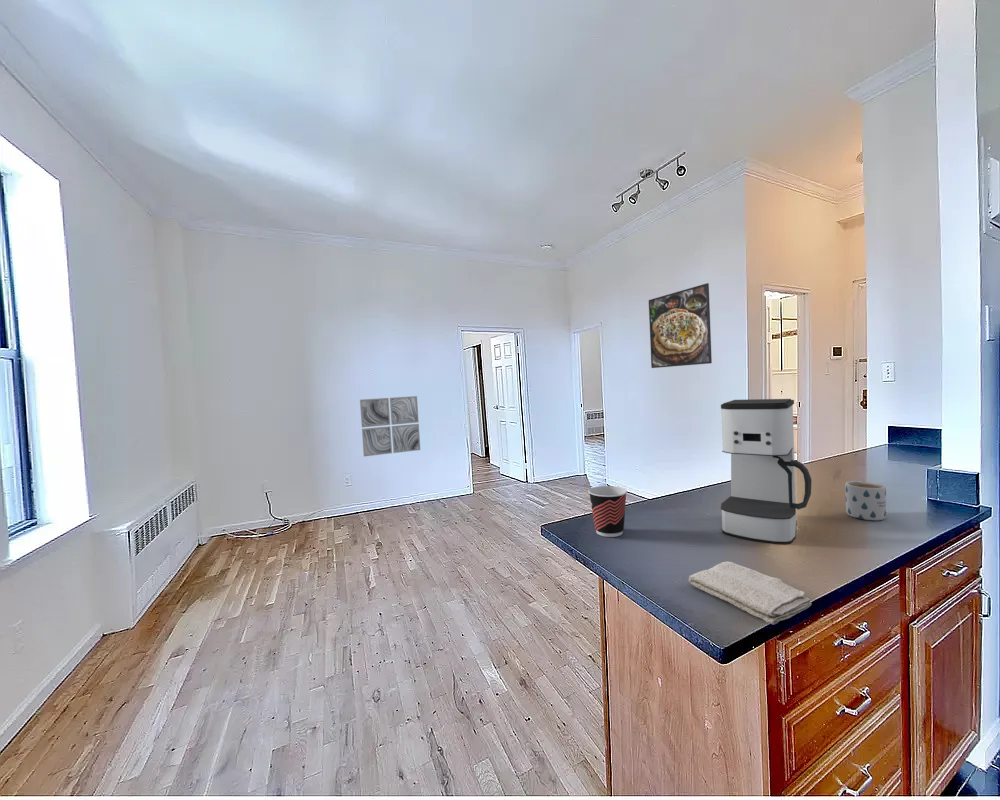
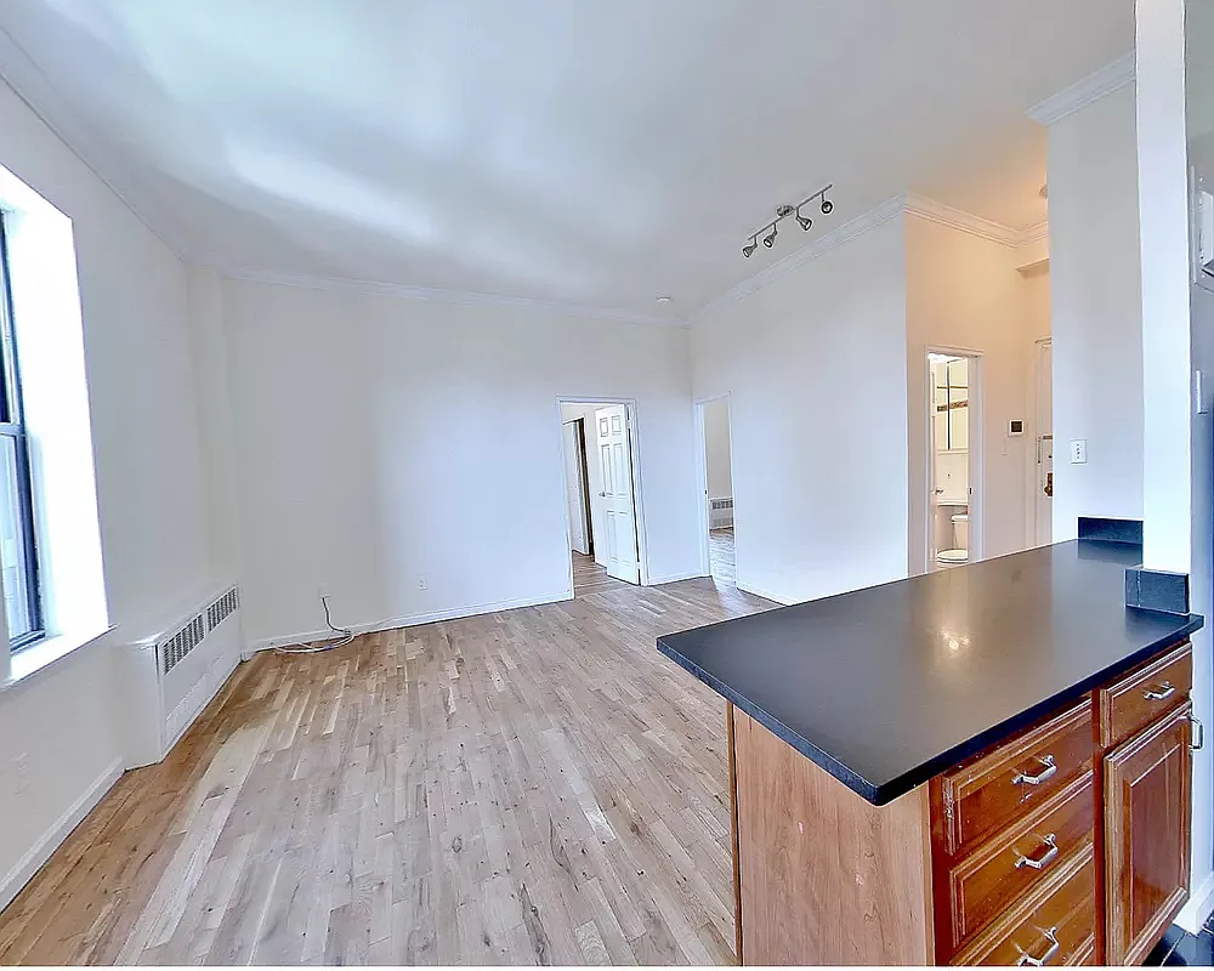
- cup (608, 511)
- washcloth (746, 588)
- coffee maker (764, 465)
- wall art (391, 424)
- mug (868, 499)
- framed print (677, 329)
